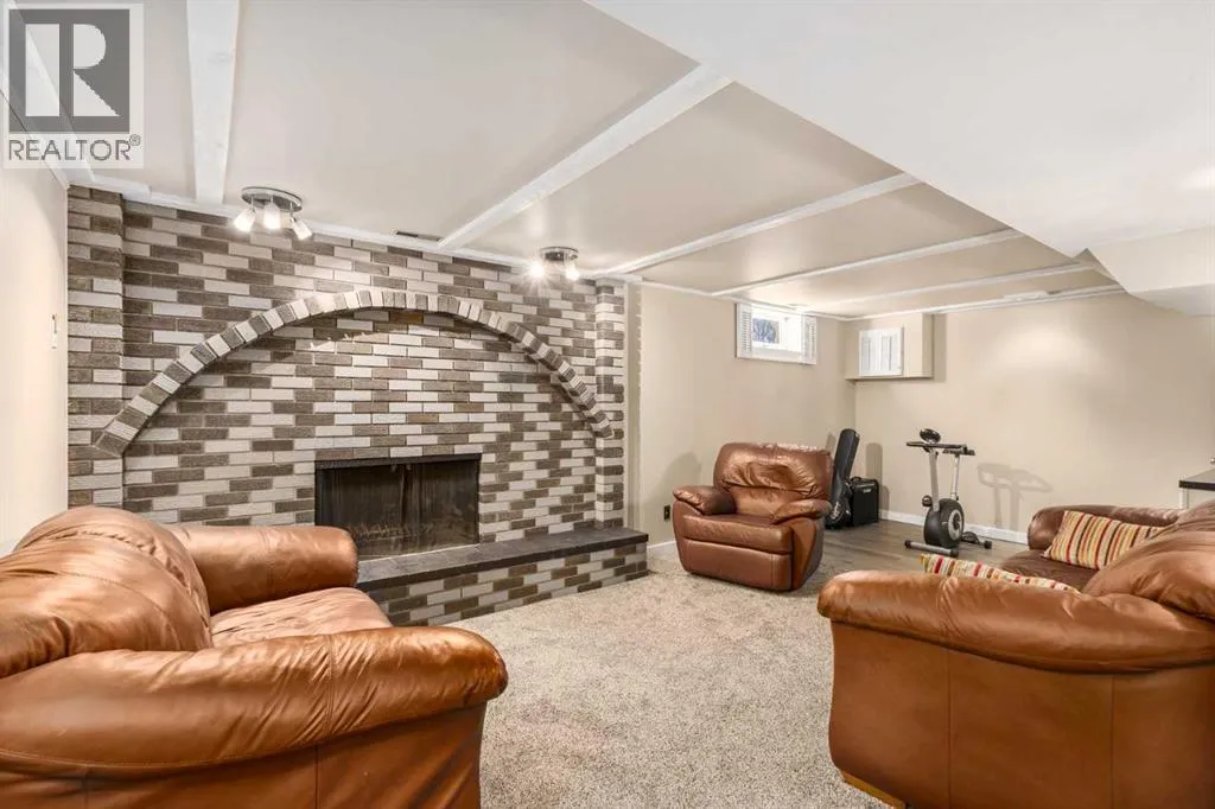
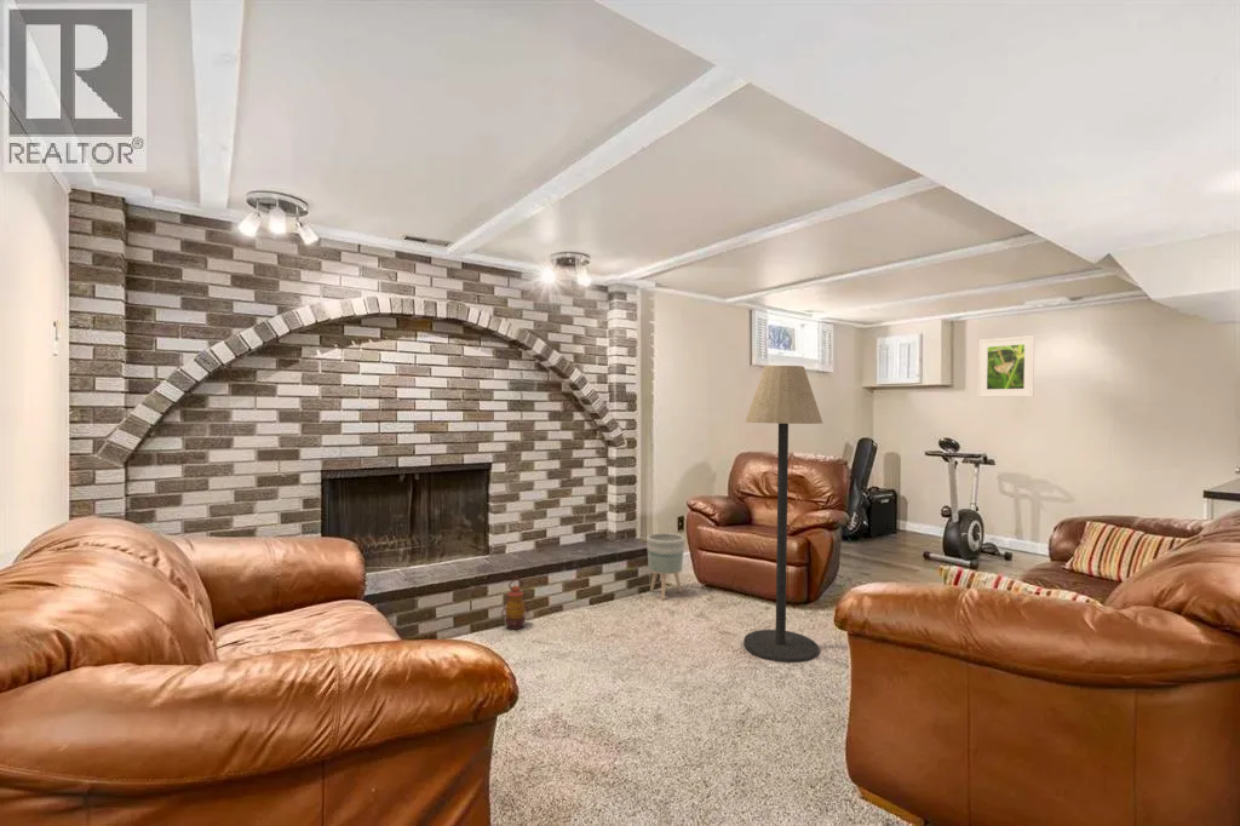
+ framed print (1005, 367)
+ floor lamp (782, 506)
+ lantern (515, 601)
+ planter (665, 566)
